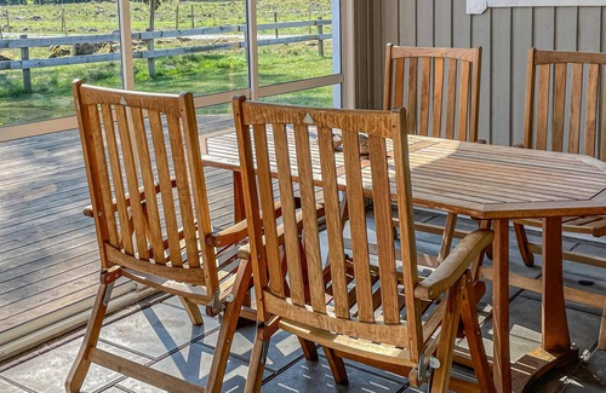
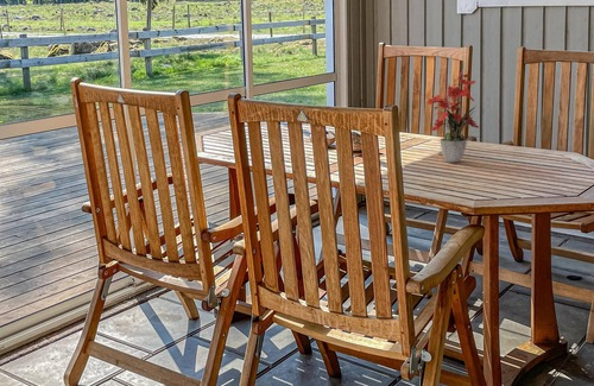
+ potted flower (454, 113)
